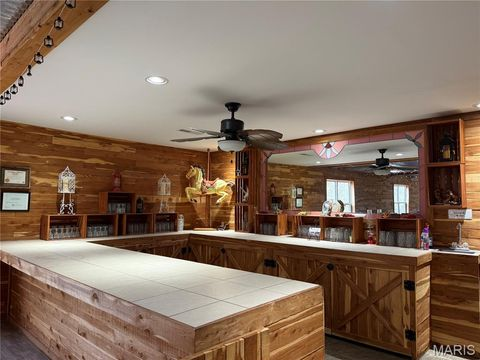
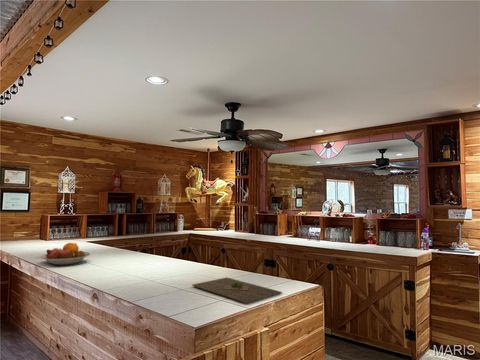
+ cutting board (235, 284)
+ fruit bowl (65, 253)
